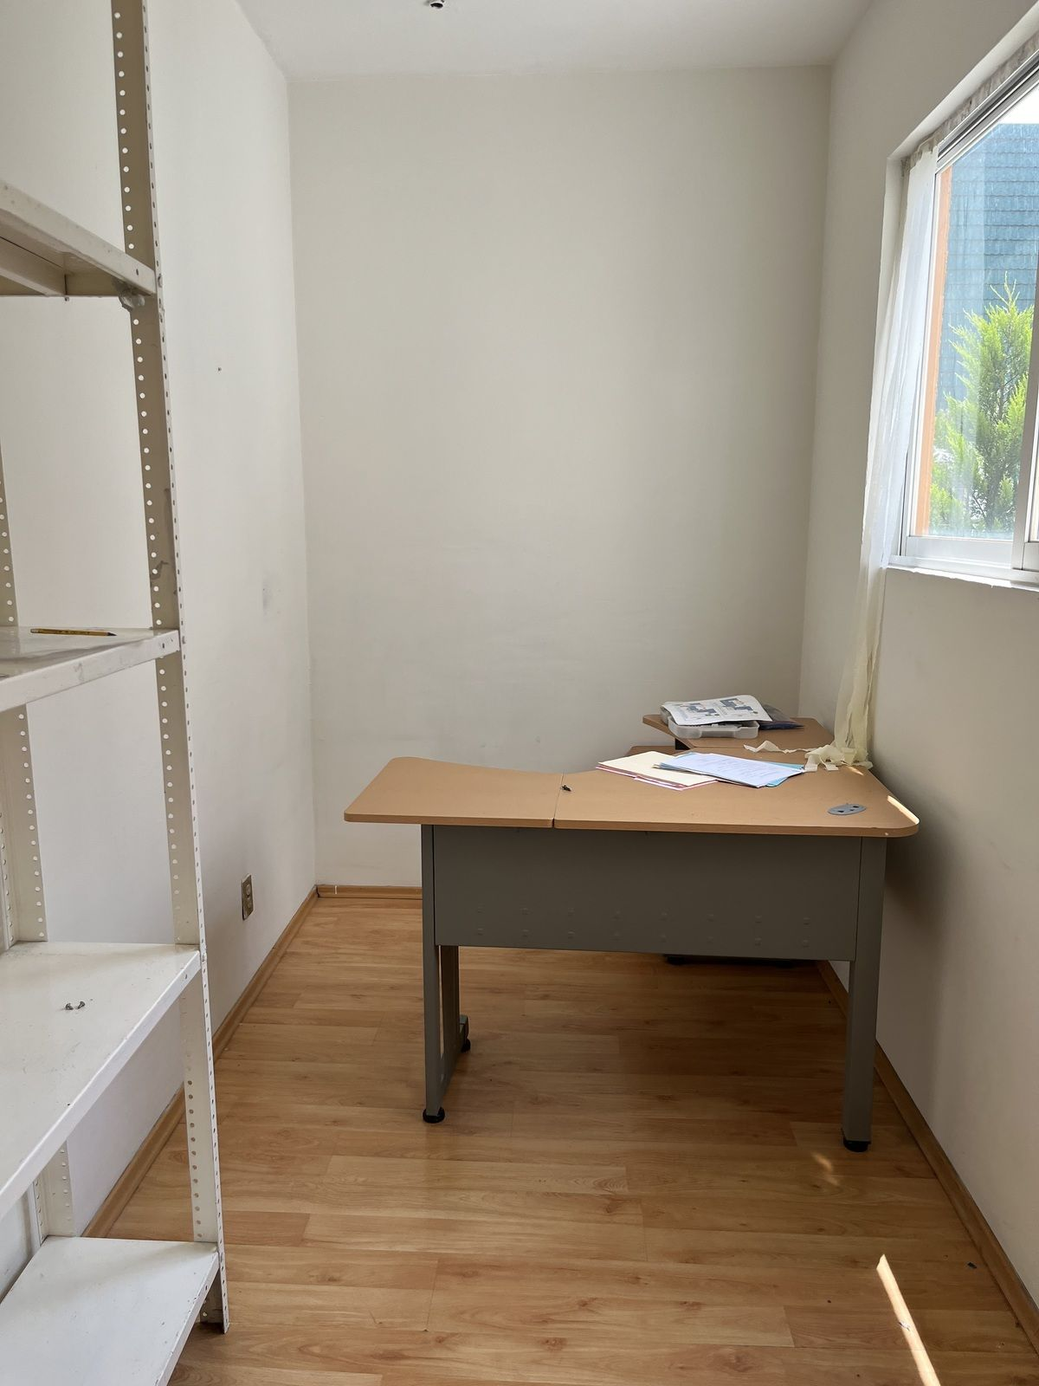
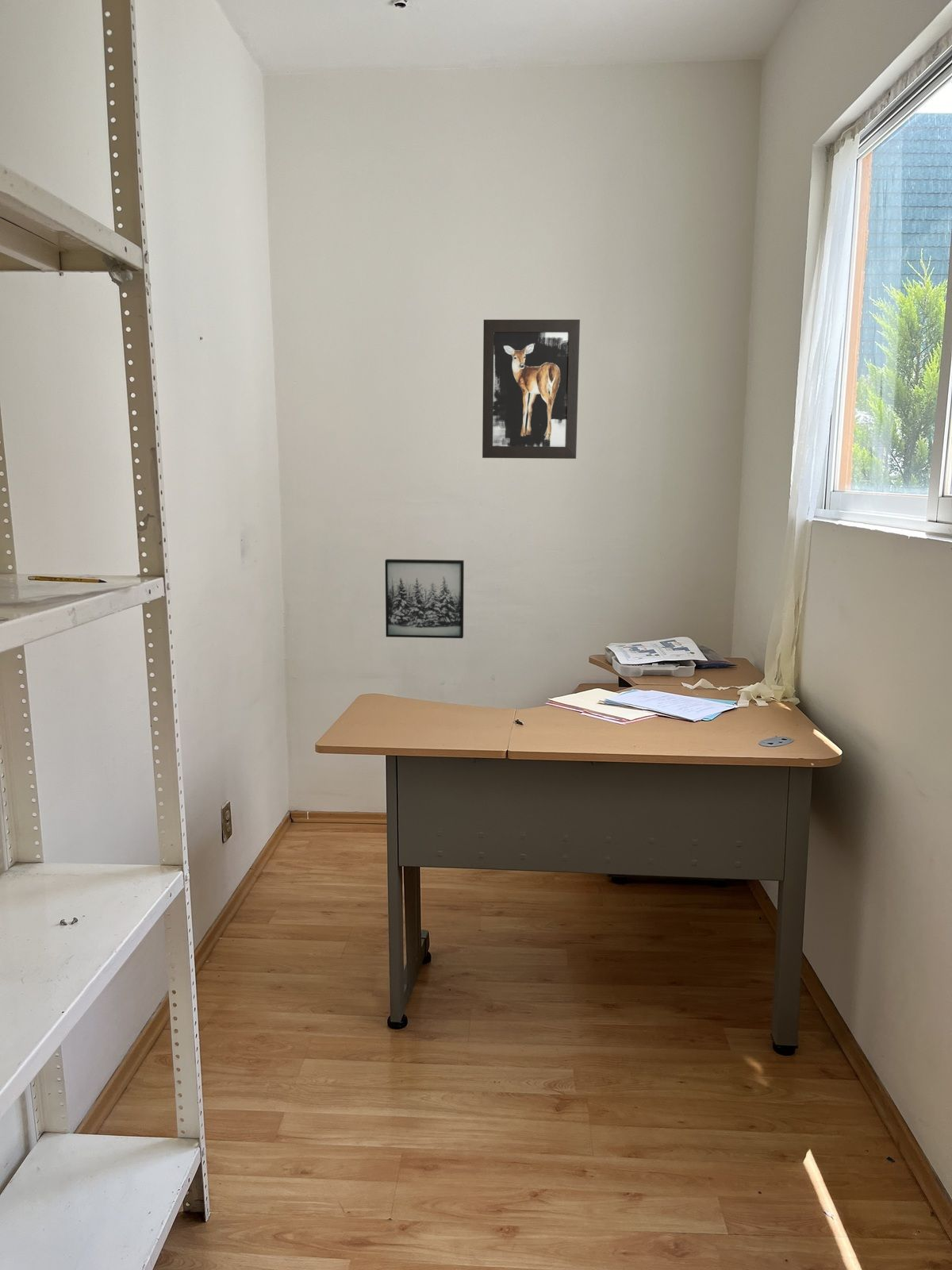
+ wall art (530, 390)
+ wall art (424, 598)
